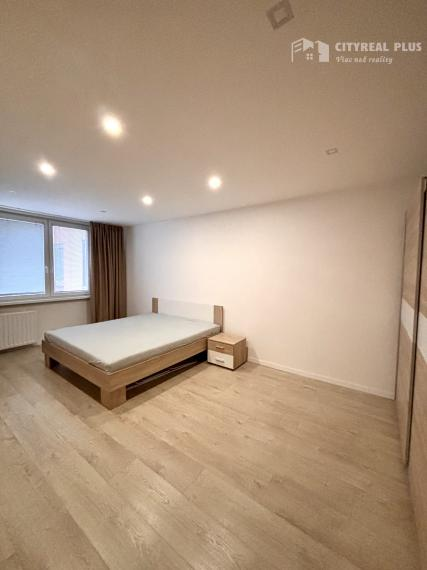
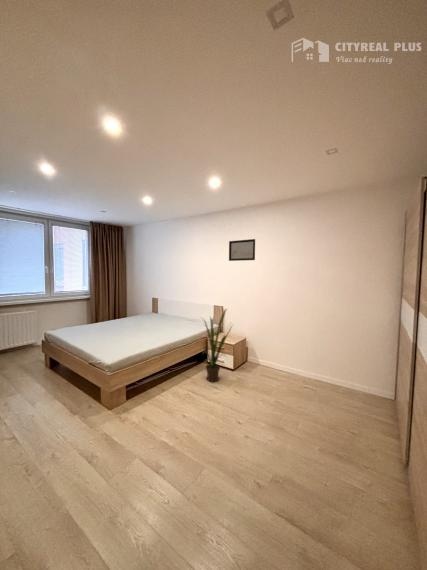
+ wall art (241, 250)
+ house plant (214, 344)
